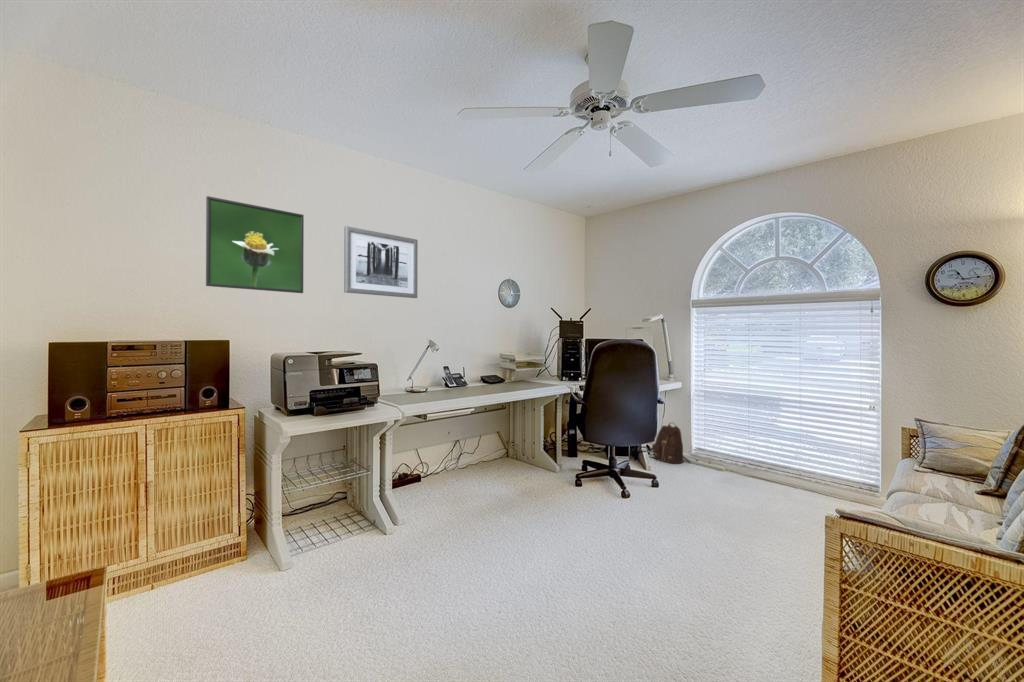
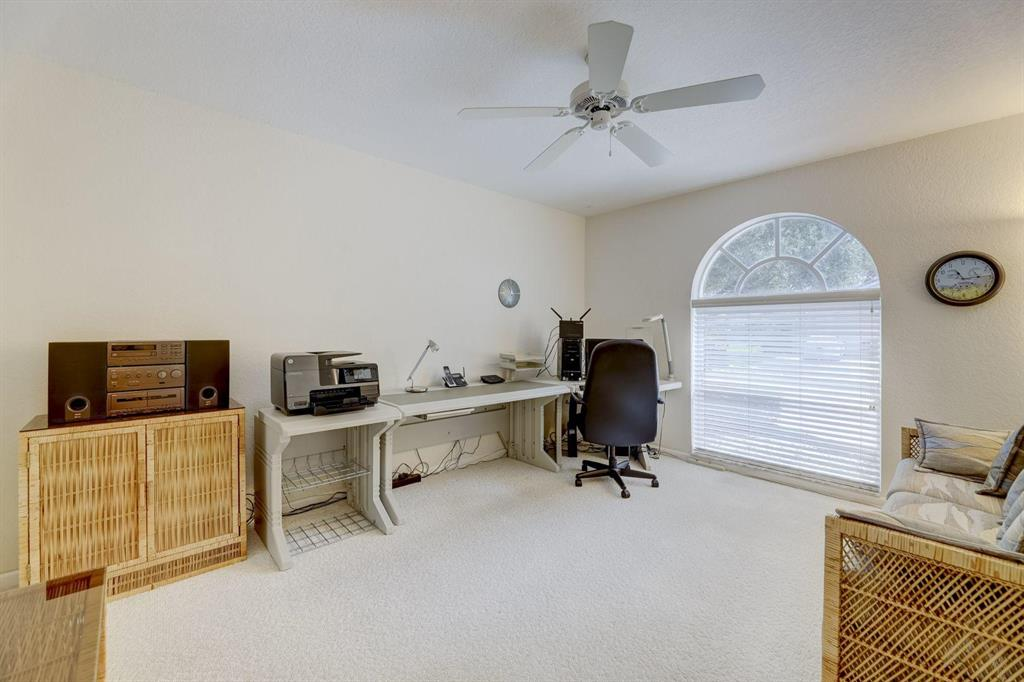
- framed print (258, 248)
- backpack (669, 441)
- wall art (383, 264)
